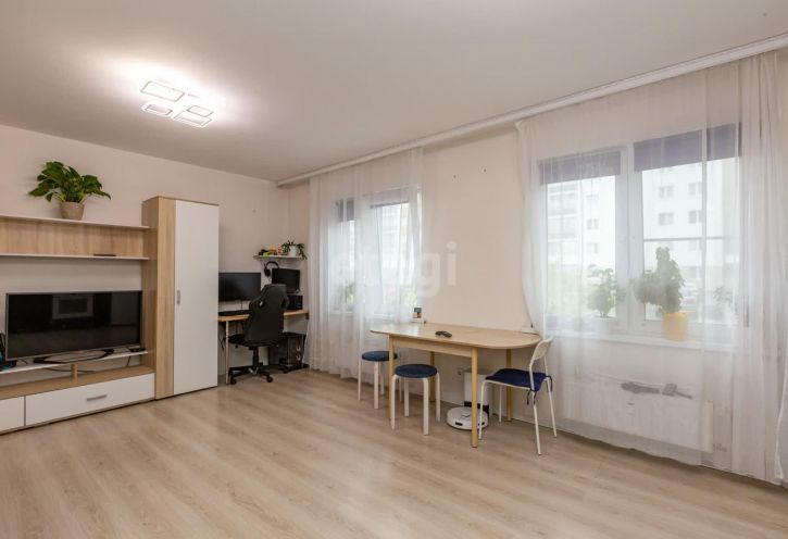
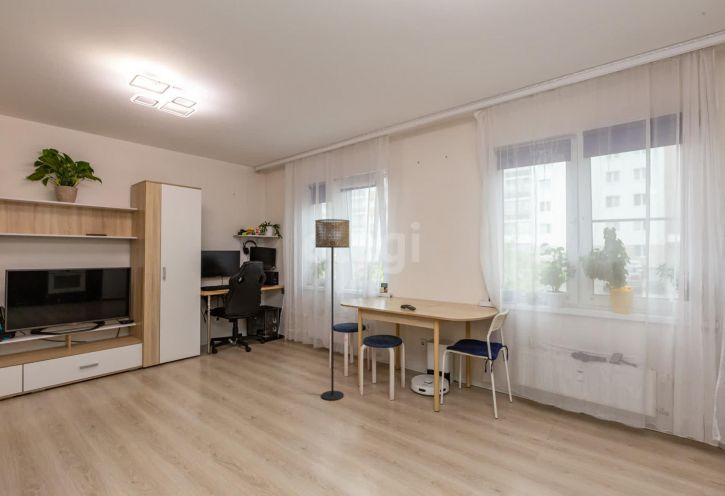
+ floor lamp (332, 308)
